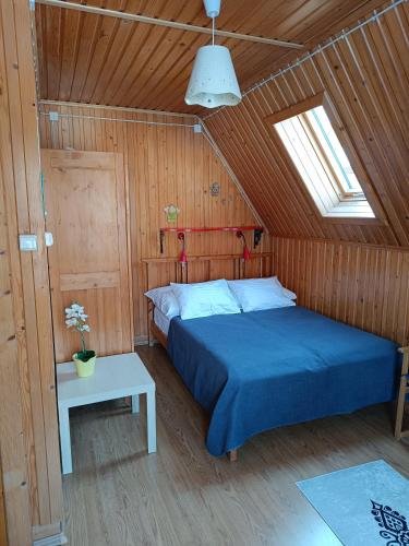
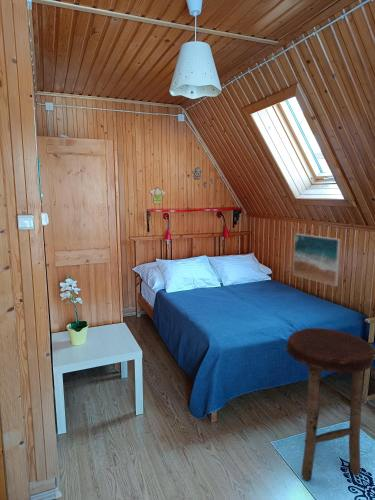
+ stool (319, 404)
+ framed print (315, 258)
